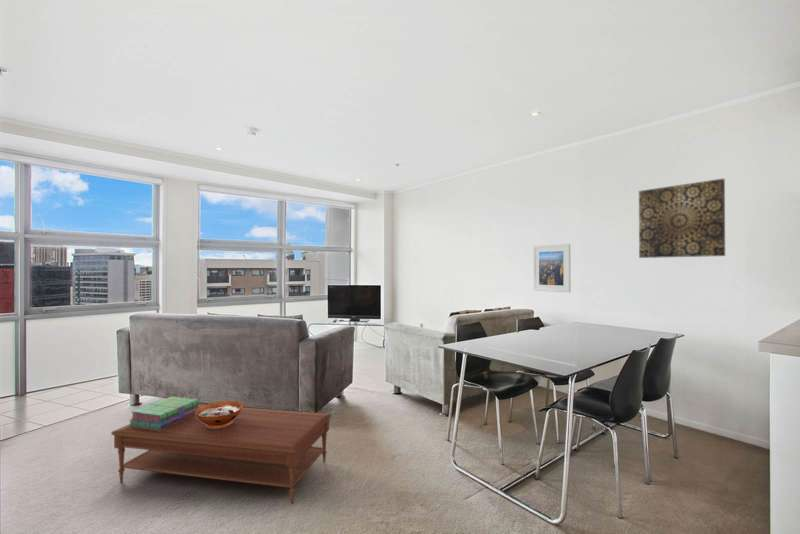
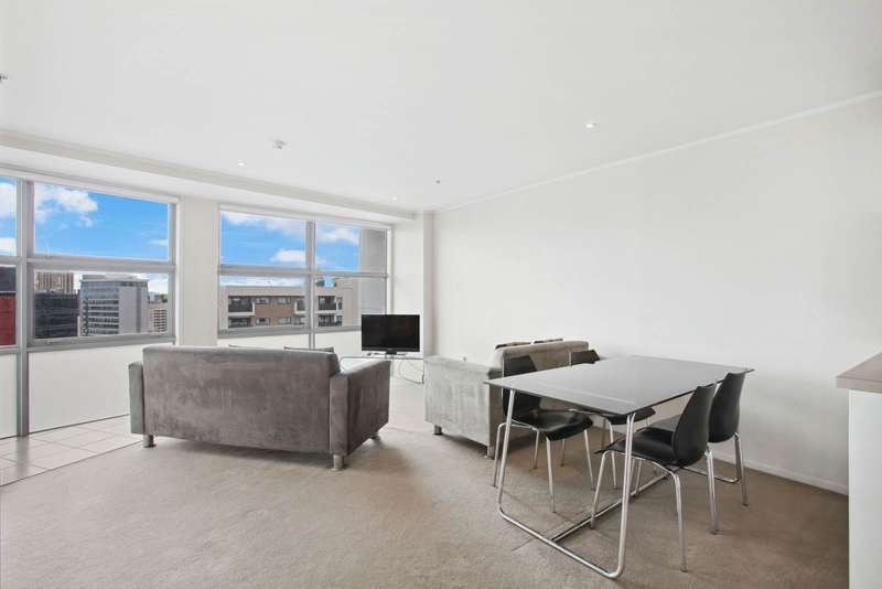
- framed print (551, 268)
- coffee table (227, 447)
- decorative bowl (219, 415)
- stack of books (166, 411)
- wall art (678, 221)
